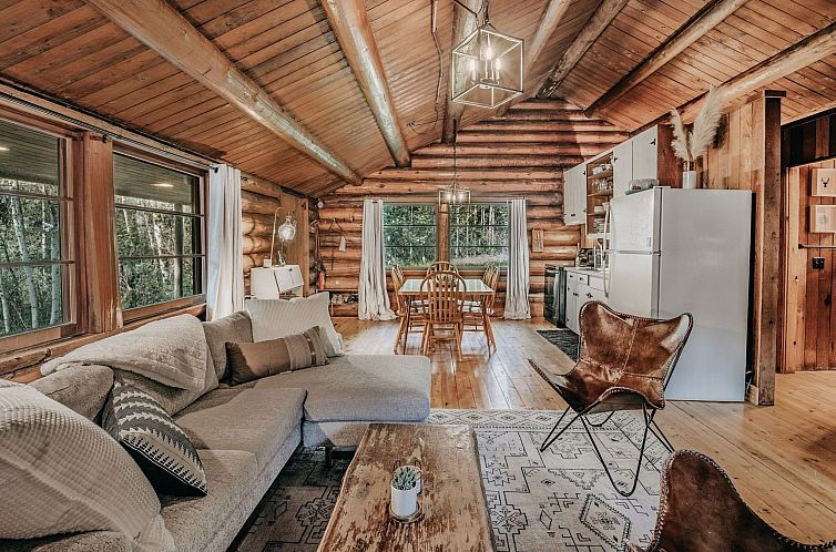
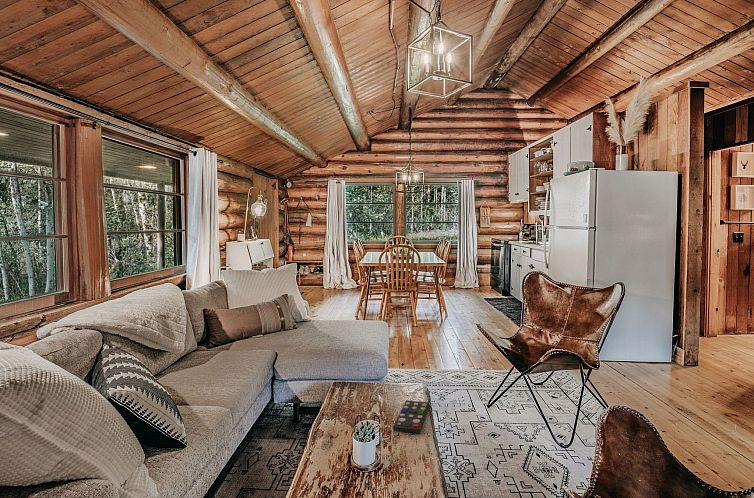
+ remote control (412, 414)
